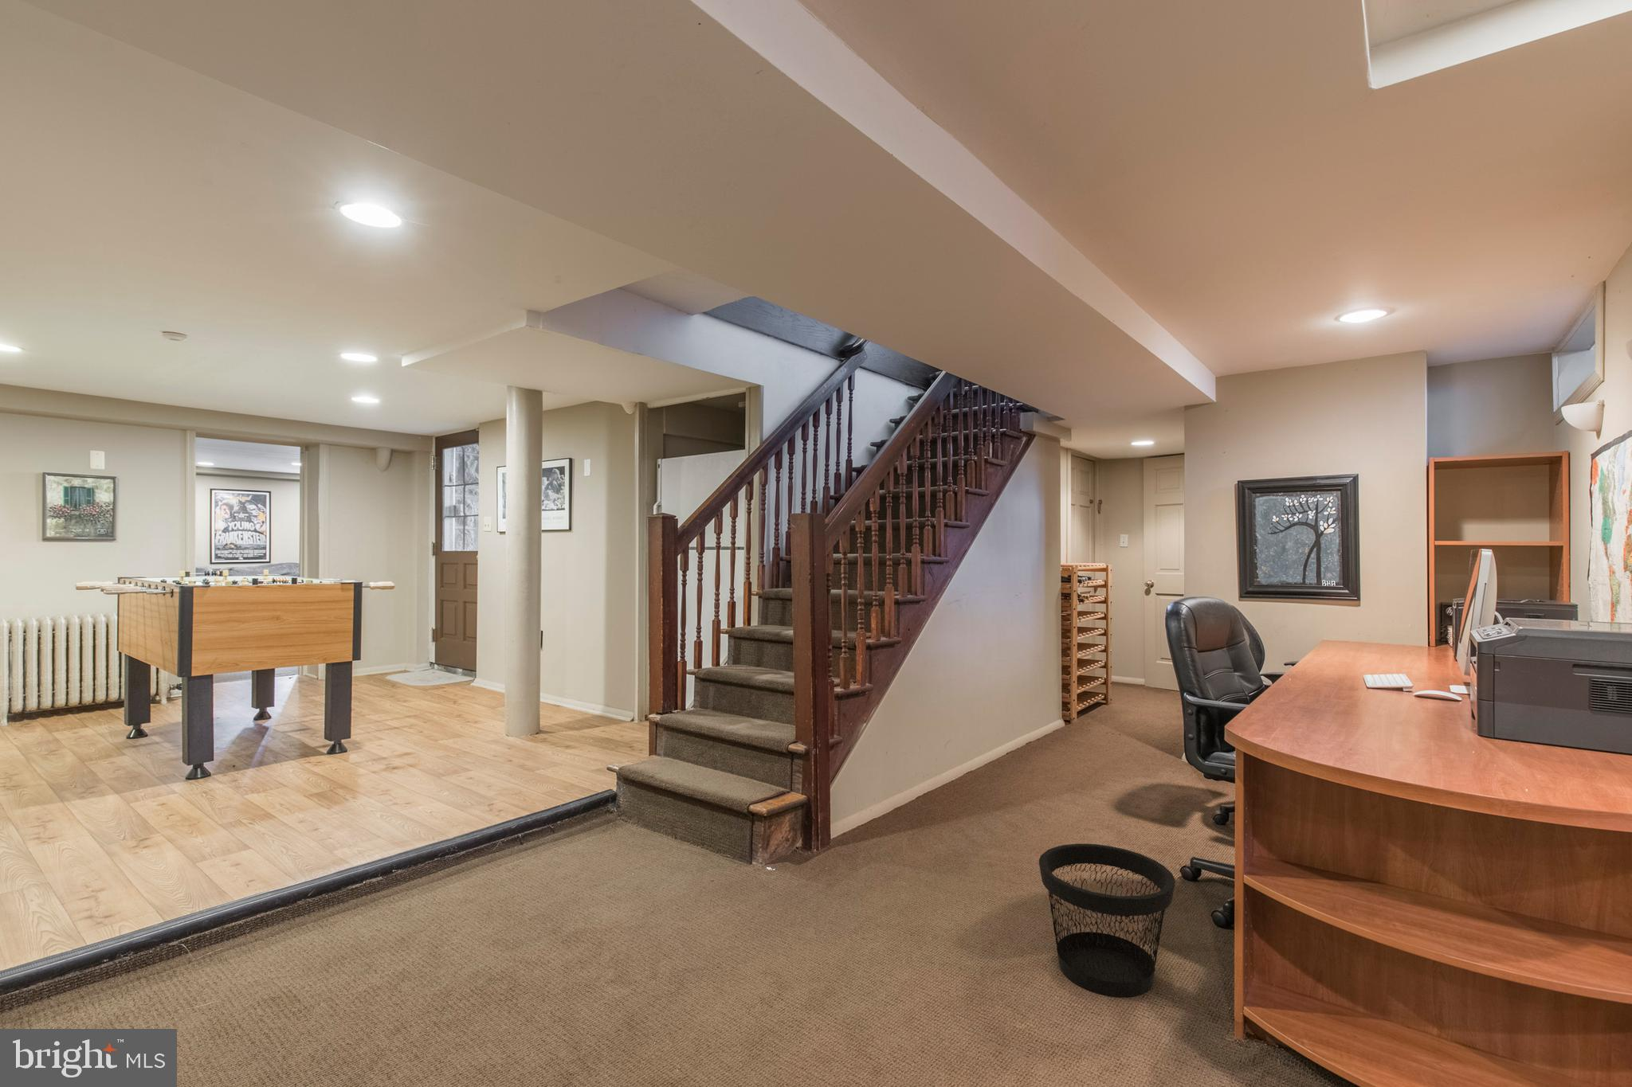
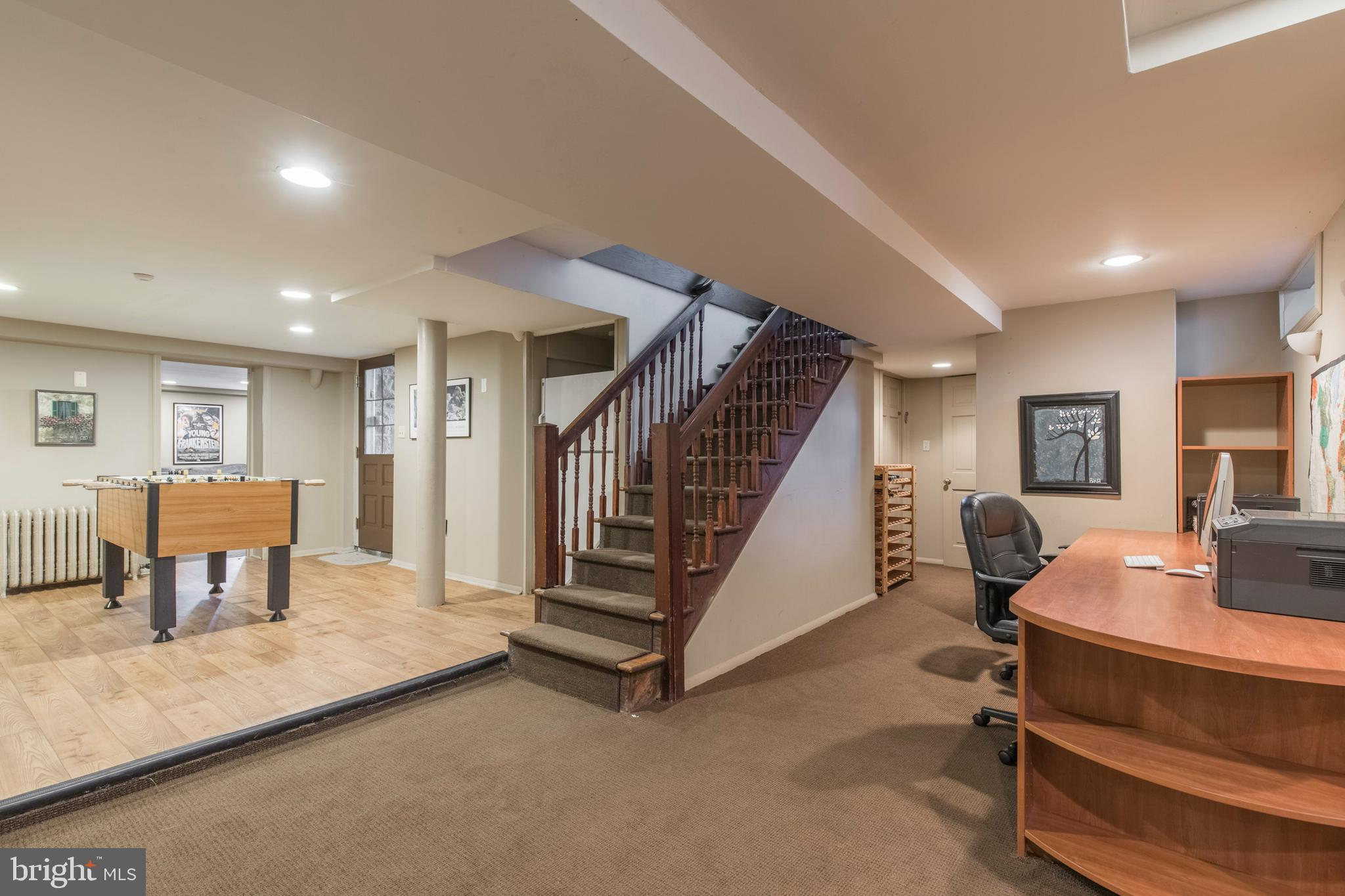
- wastebasket (1105, 920)
